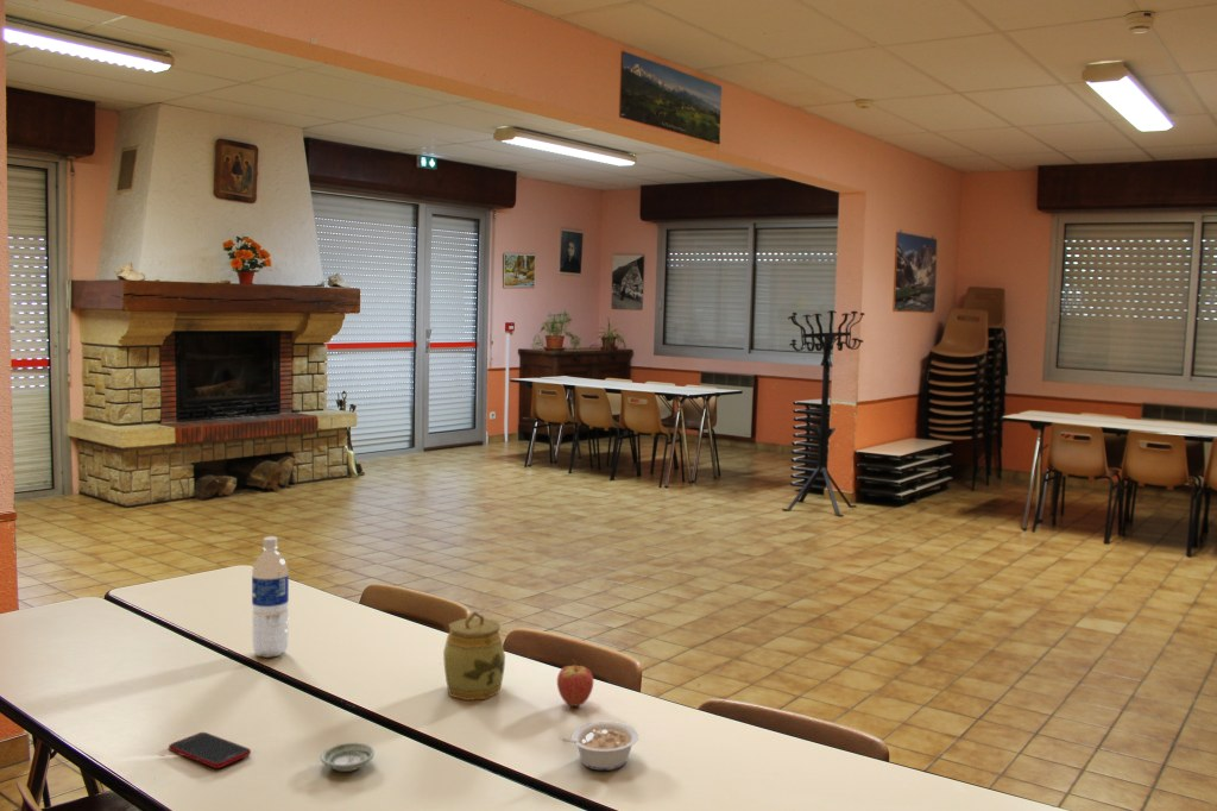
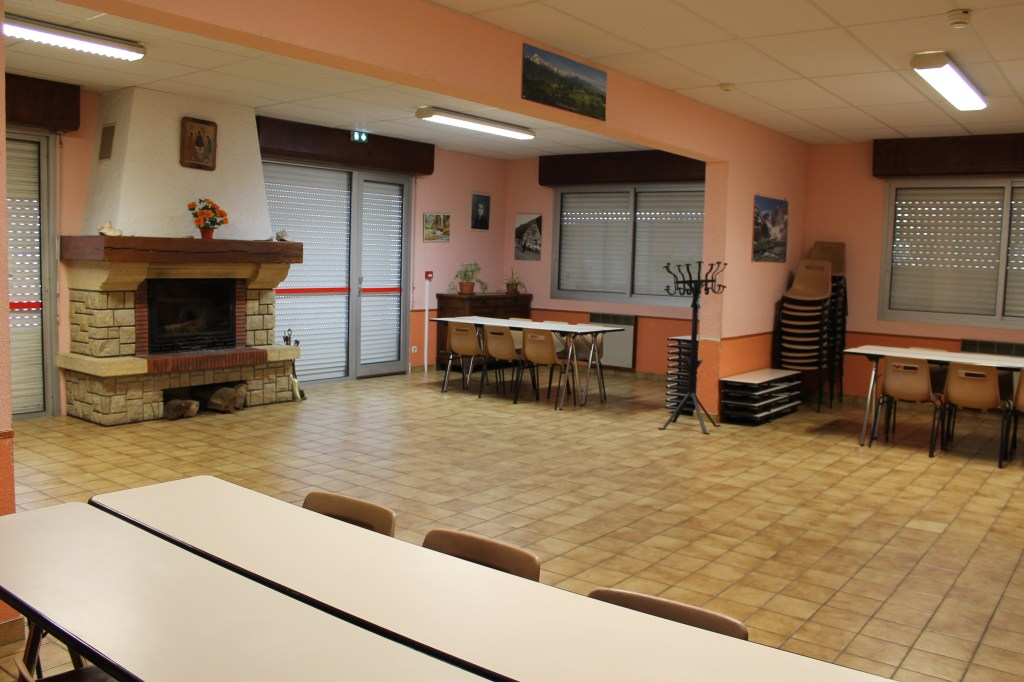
- legume (603, 746)
- jar (474, 650)
- saucer (347, 759)
- cell phone (209, 749)
- fruit (574, 681)
- water bottle (270, 596)
